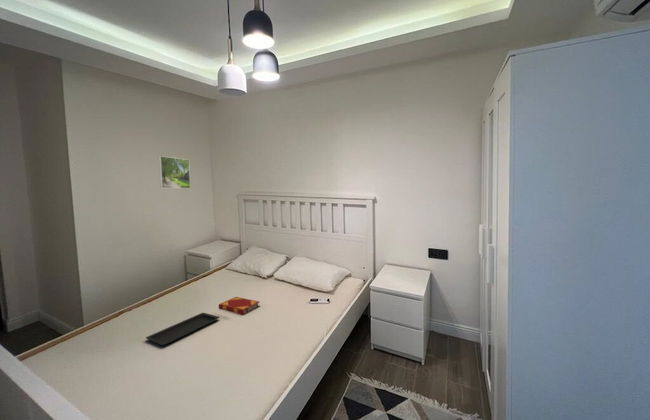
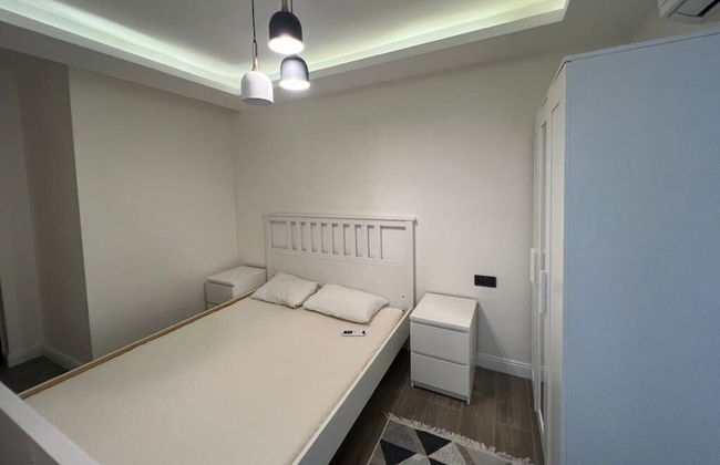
- serving tray (185, 328)
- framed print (175, 173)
- hardback book (239, 305)
